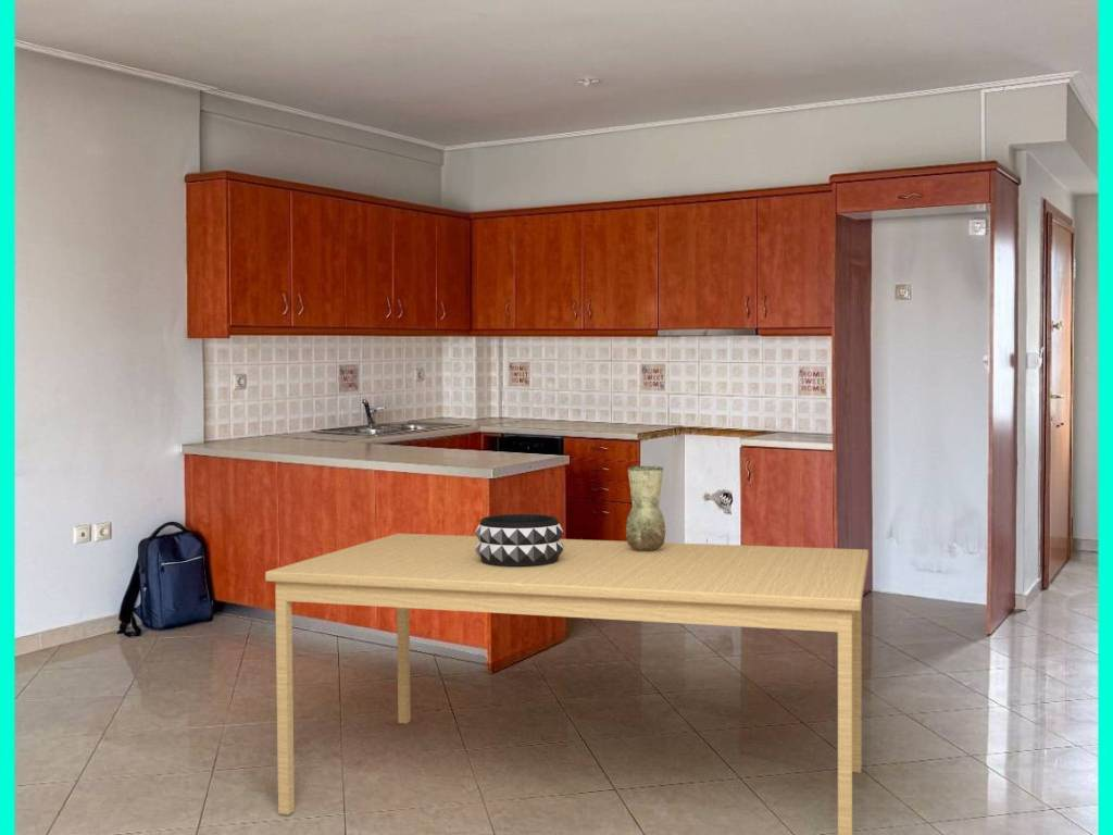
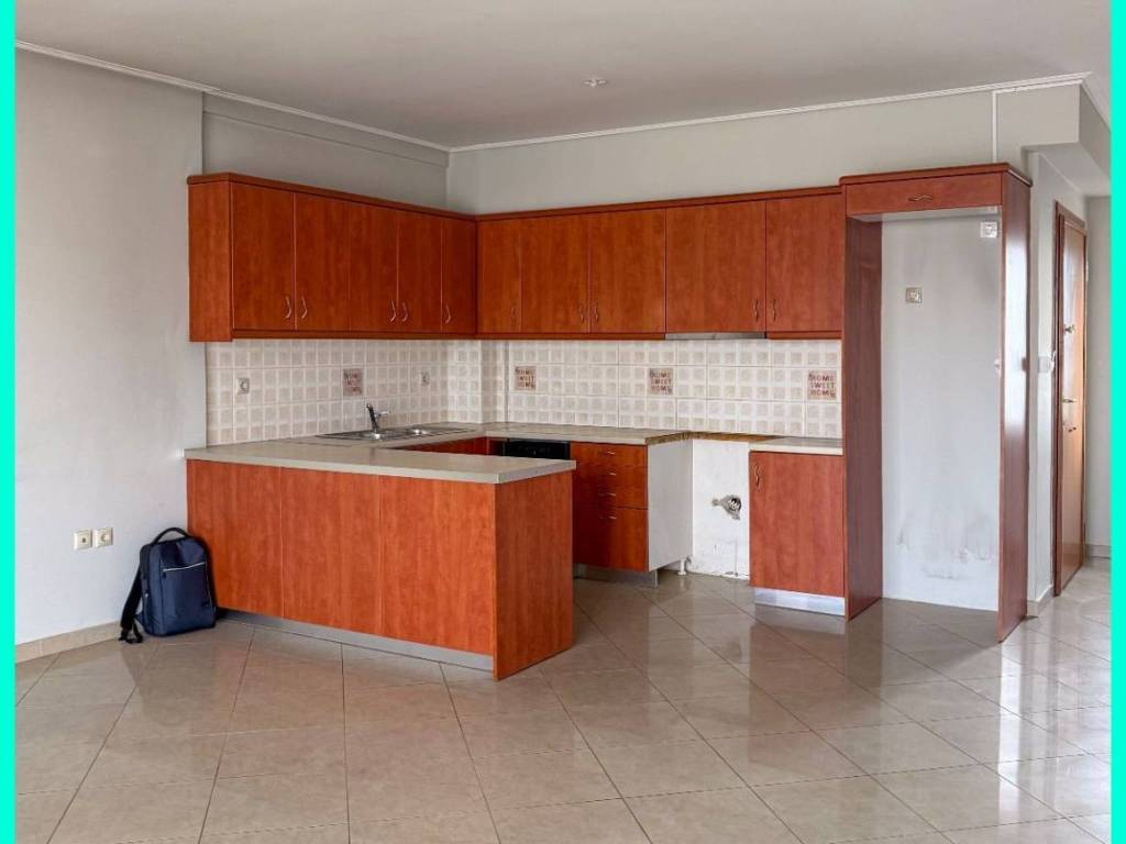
- vase (645, 508)
- decorative bowl (518, 539)
- dining table (589, 618)
